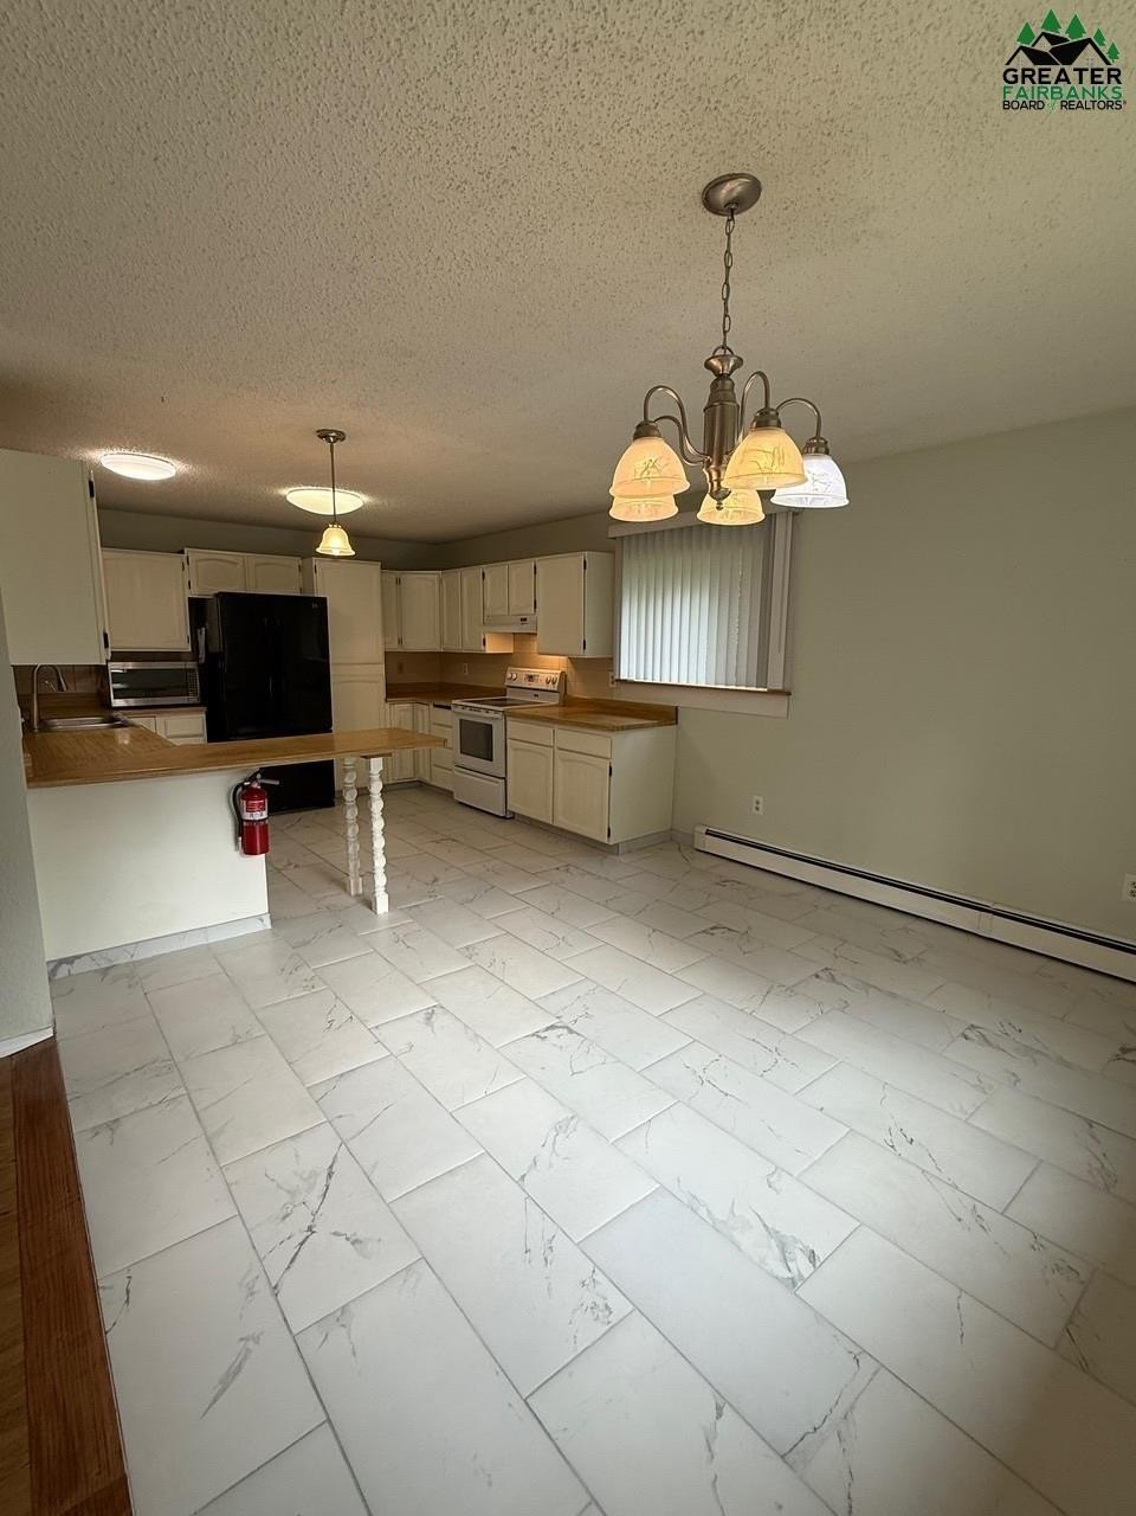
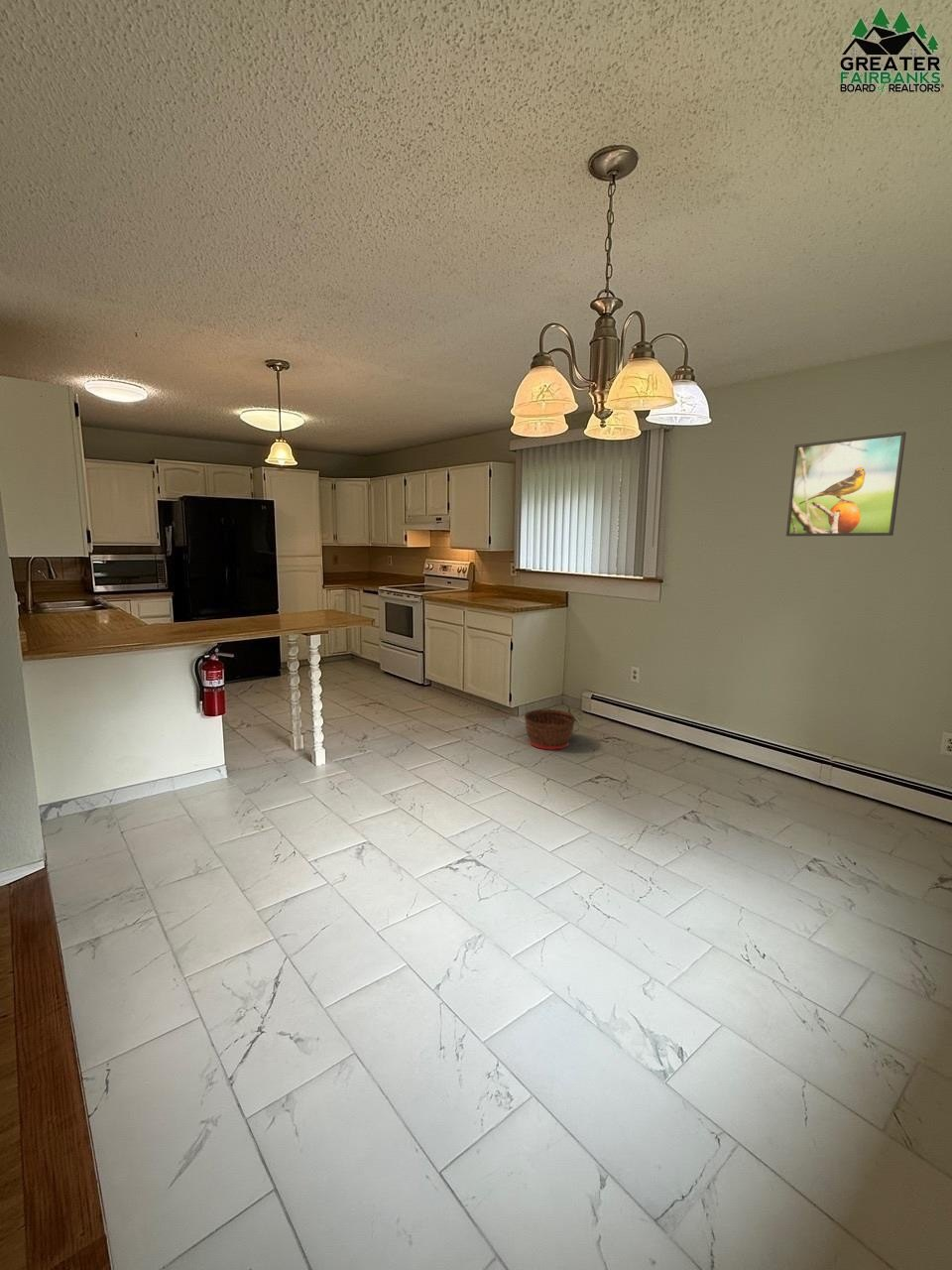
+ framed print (841, 487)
+ basket (548, 729)
